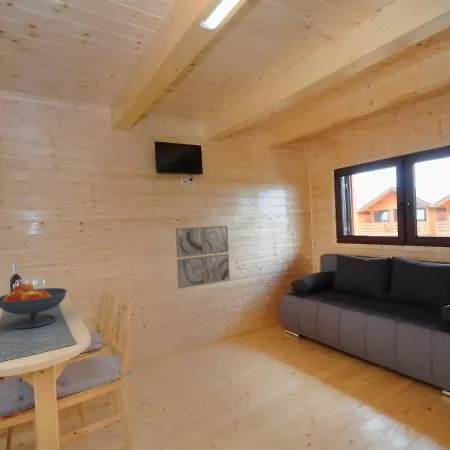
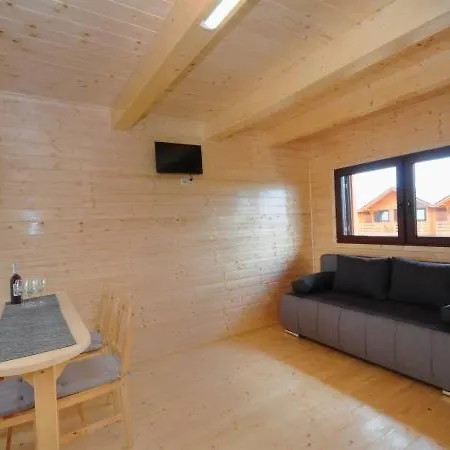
- wall art (203, 256)
- fruit bowl (33, 303)
